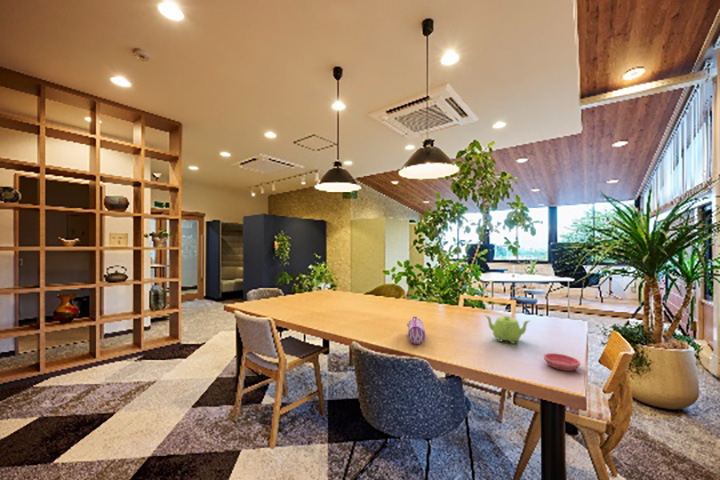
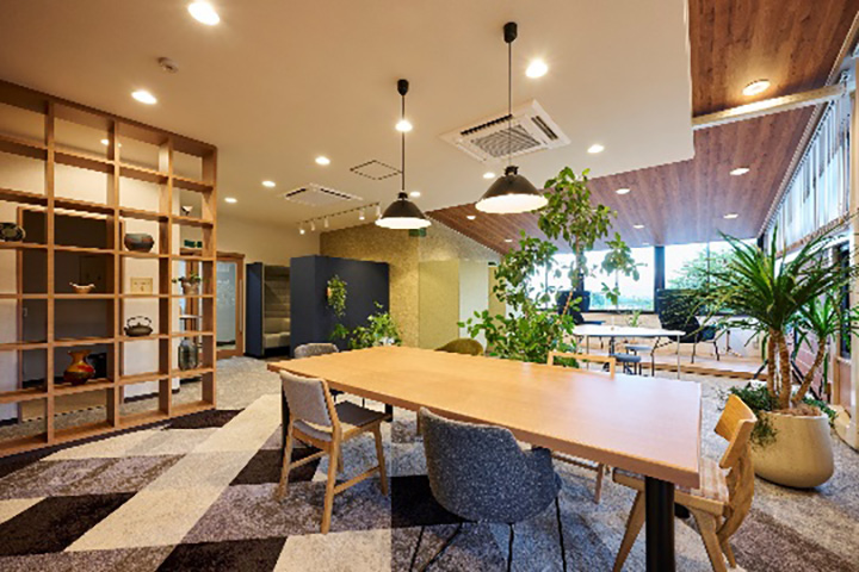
- teapot (506, 328)
- saucer (561, 362)
- pencil case (416, 329)
